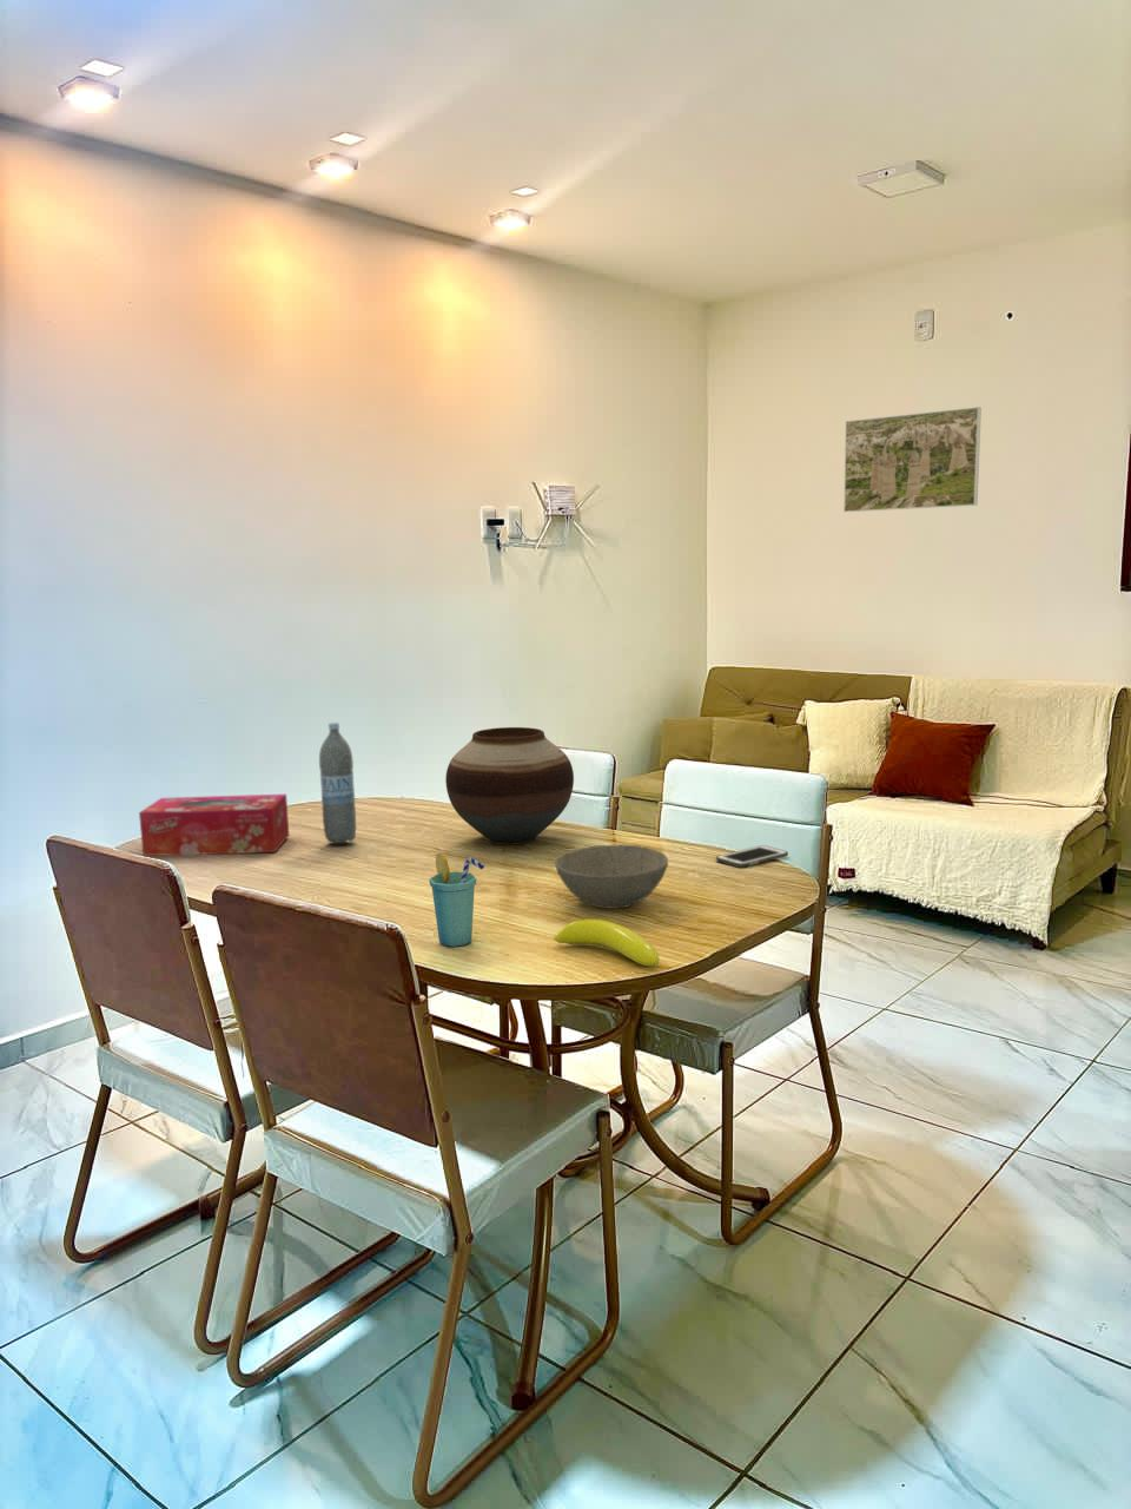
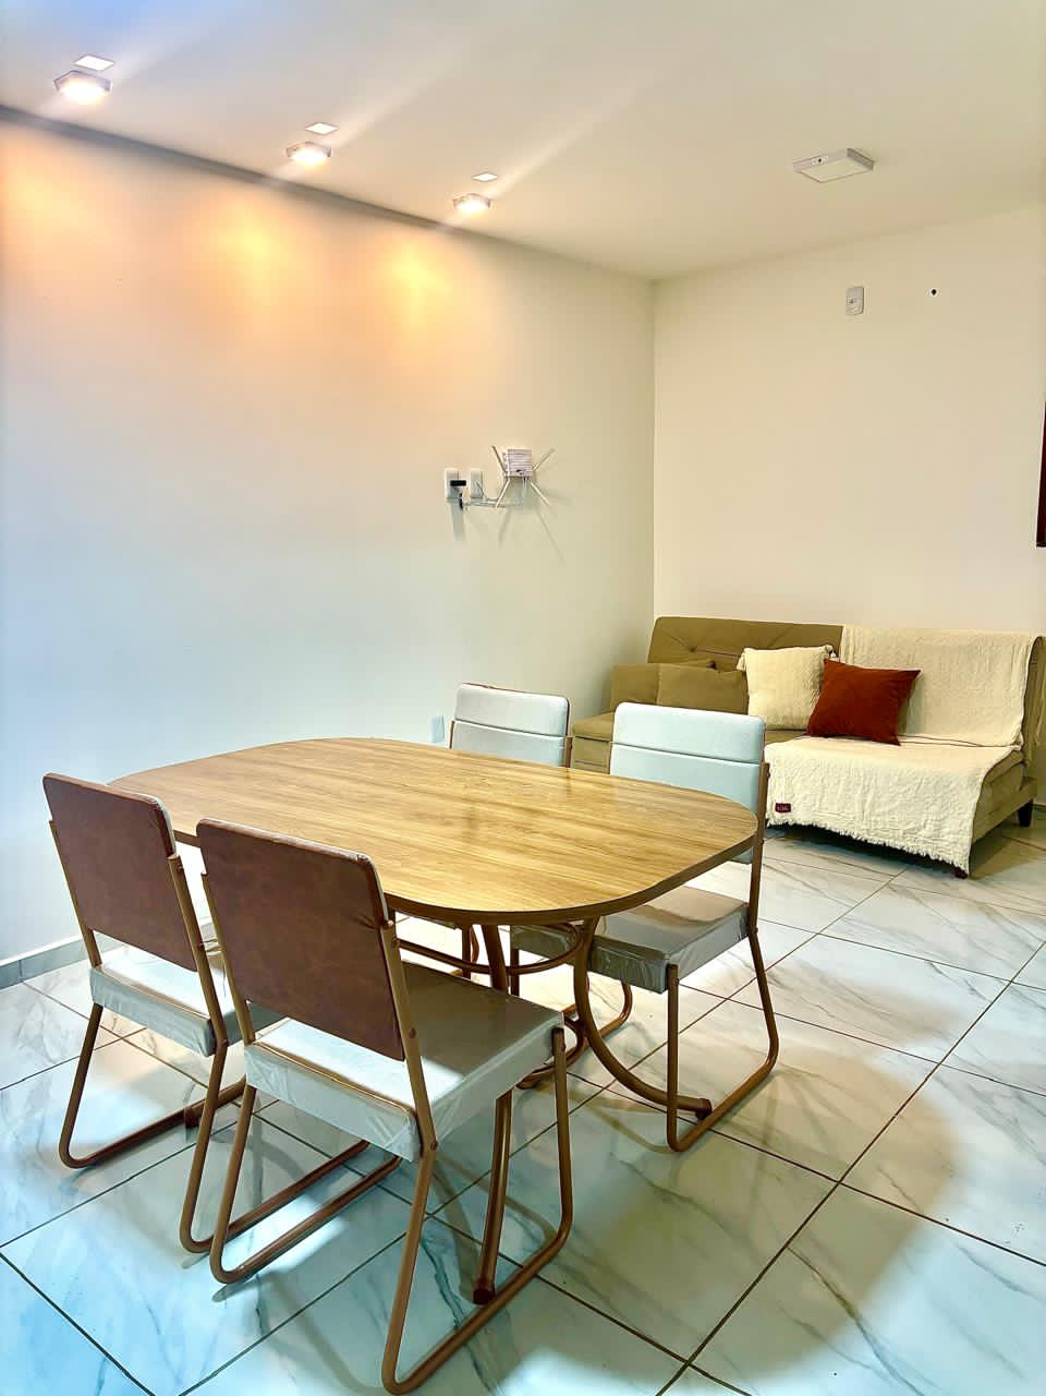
- cell phone (752, 855)
- banana (608, 942)
- vase (510, 785)
- bowl (612, 879)
- water bottle (337, 783)
- cup (456, 897)
- tissue box (216, 825)
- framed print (909, 461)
